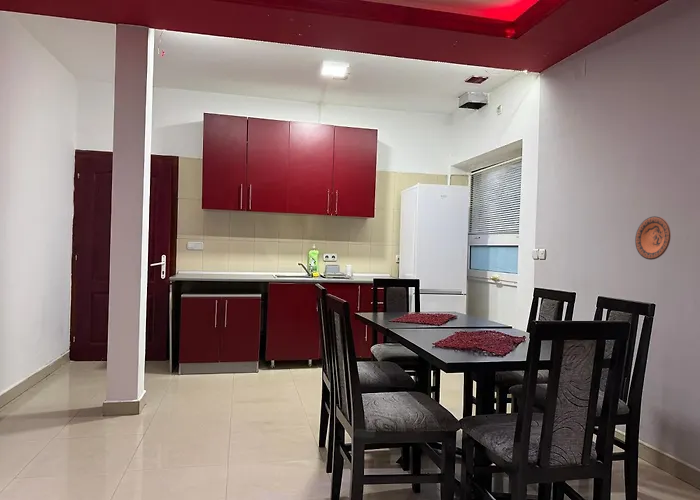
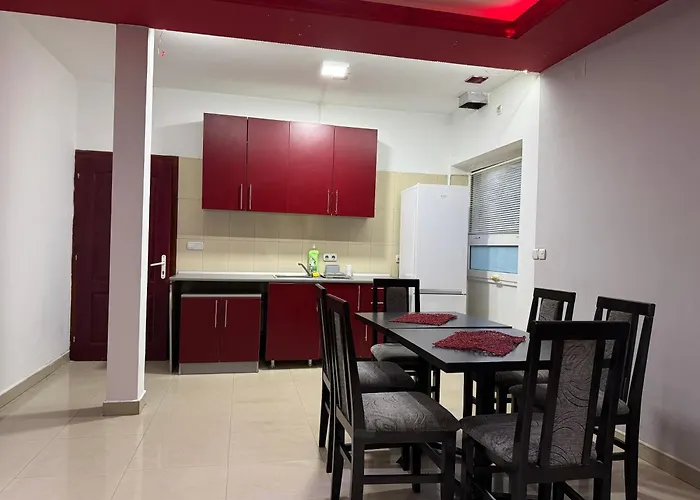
- decorative plate (652, 238)
